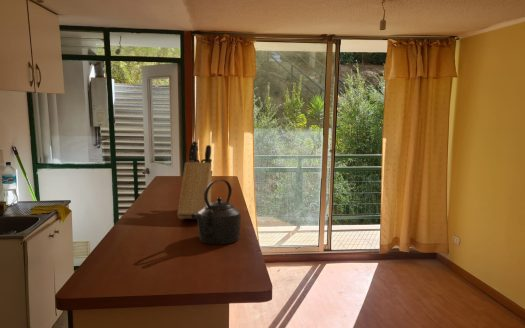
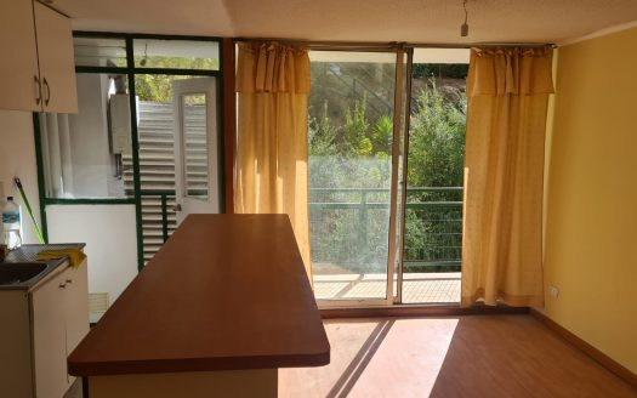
- kettle (213, 211)
- knife block (197, 177)
